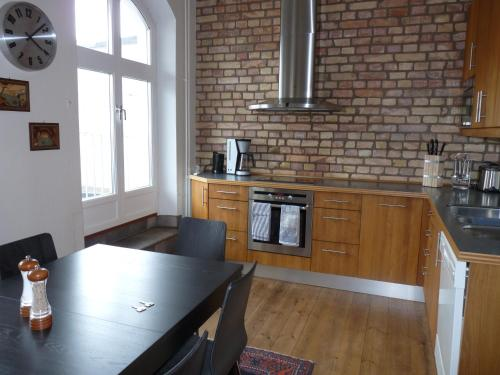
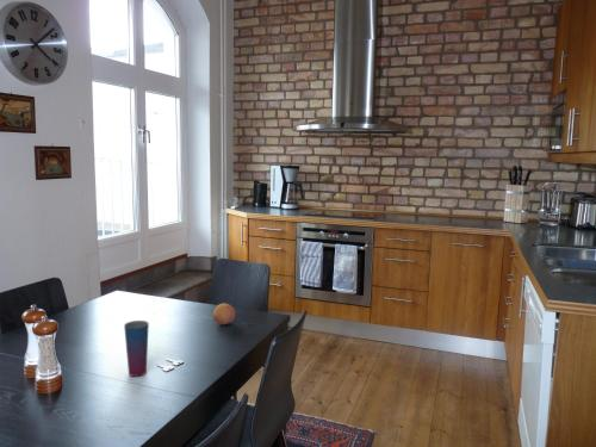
+ cup (137, 348)
+ fruit (224, 313)
